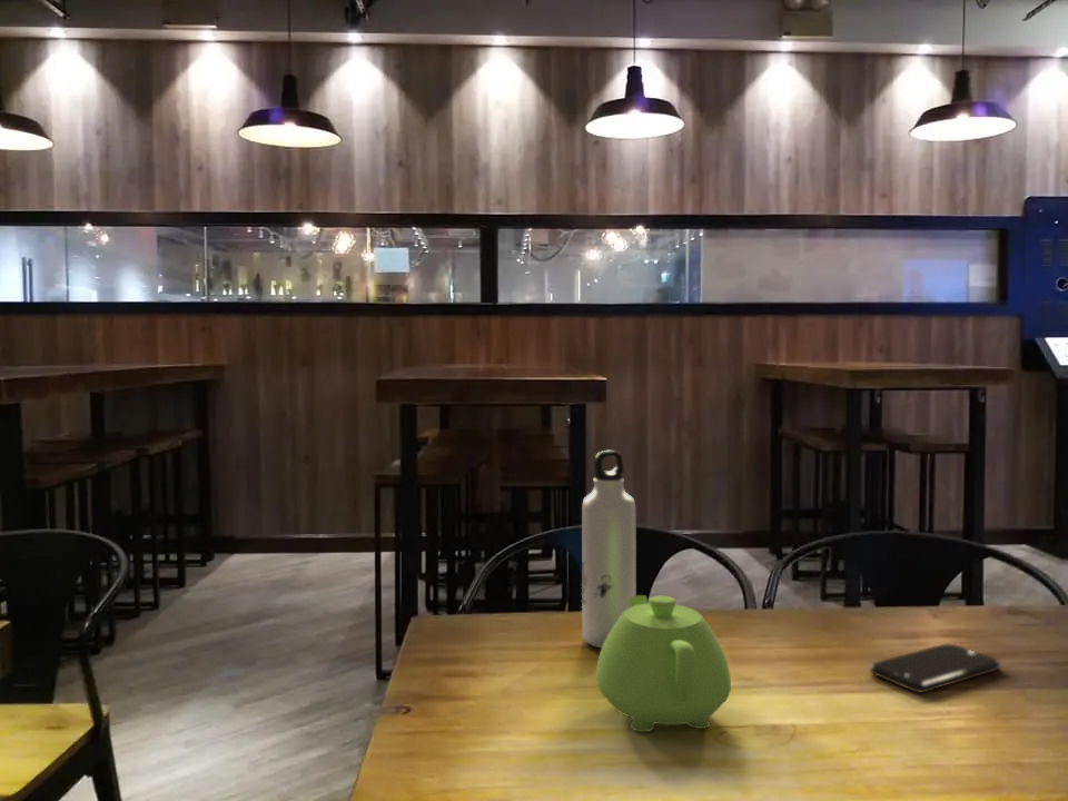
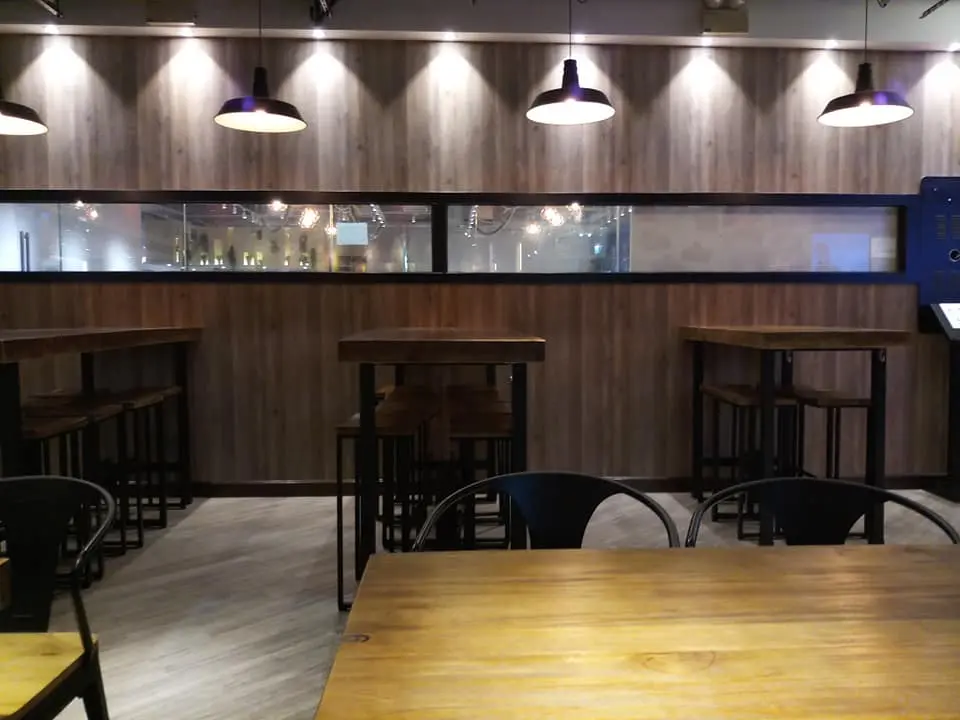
- water bottle (609, 545)
- teapot (660, 652)
- smartphone (934, 666)
